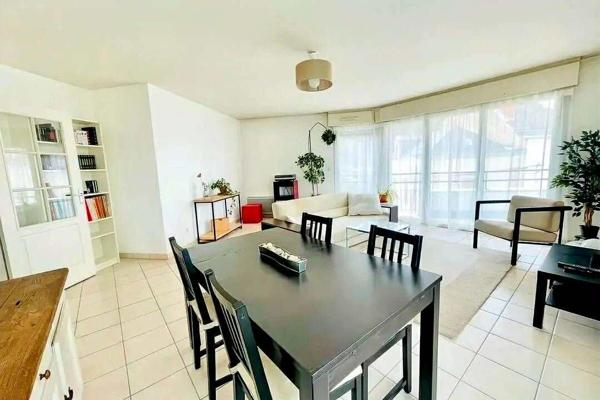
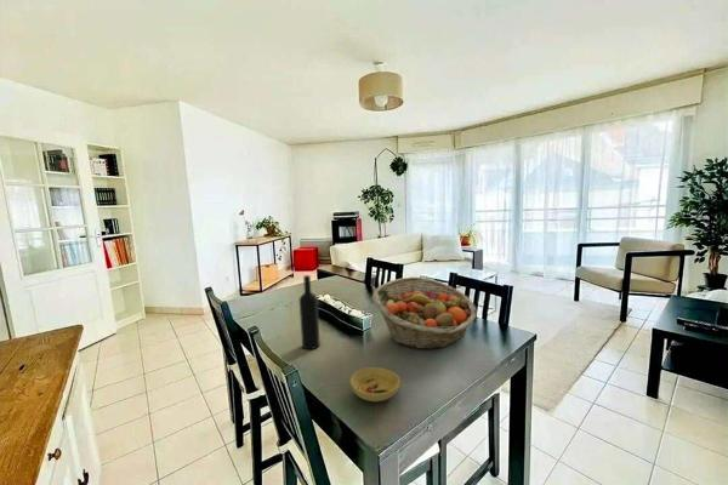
+ wine bottle (308, 310)
+ fruit basket (425, 309)
+ bowl (375, 386)
